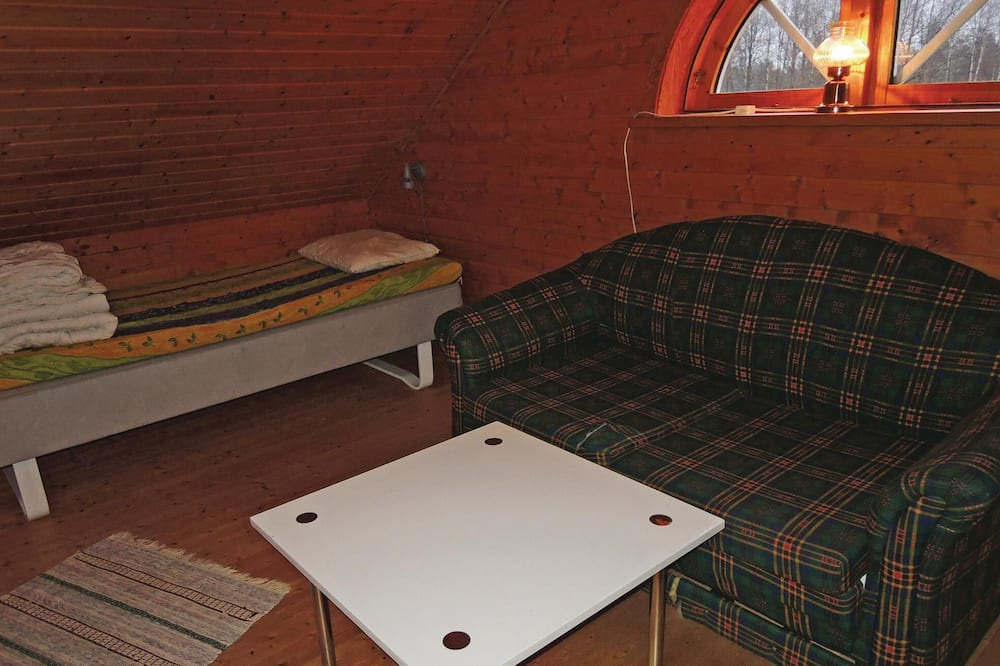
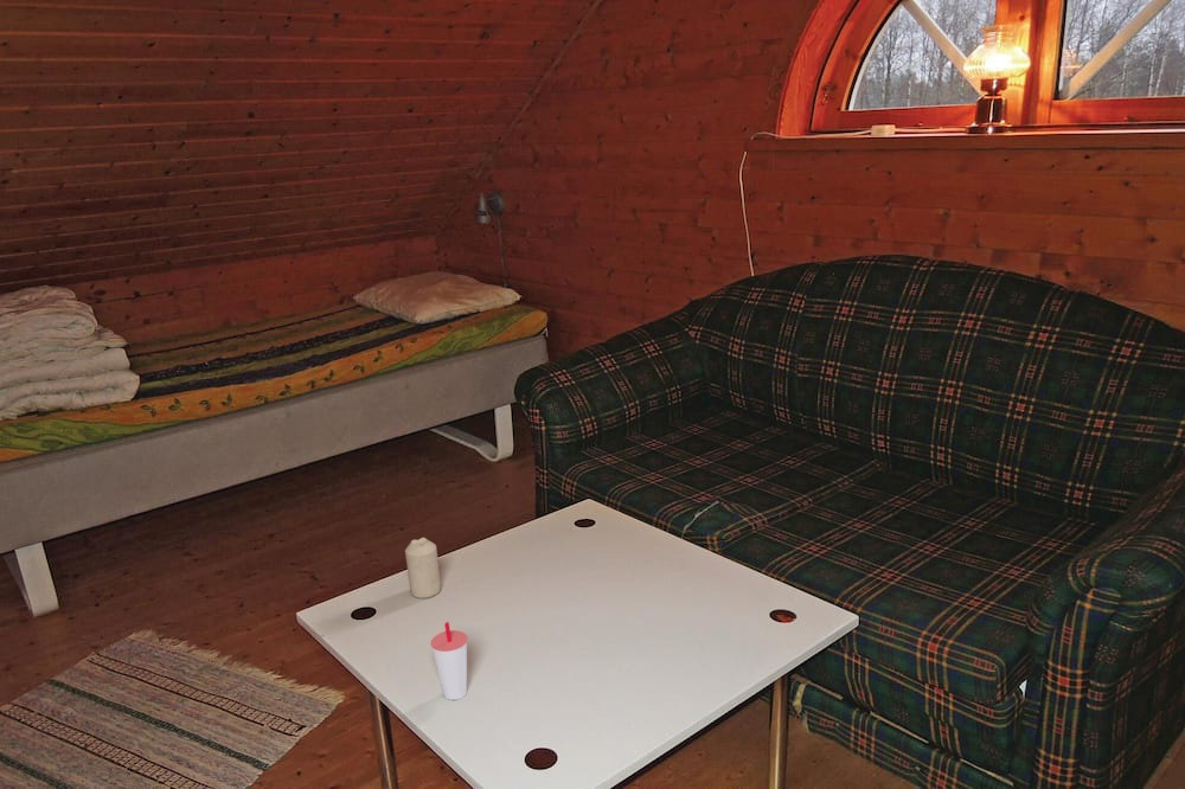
+ candle (422, 565)
+ cup (450, 657)
